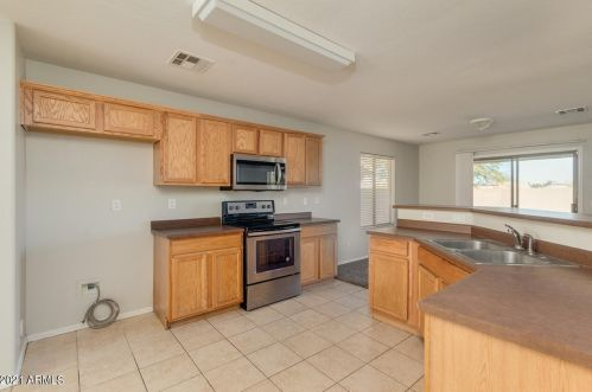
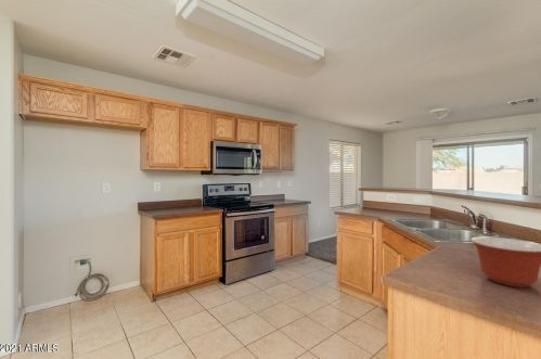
+ mixing bowl (507, 261)
